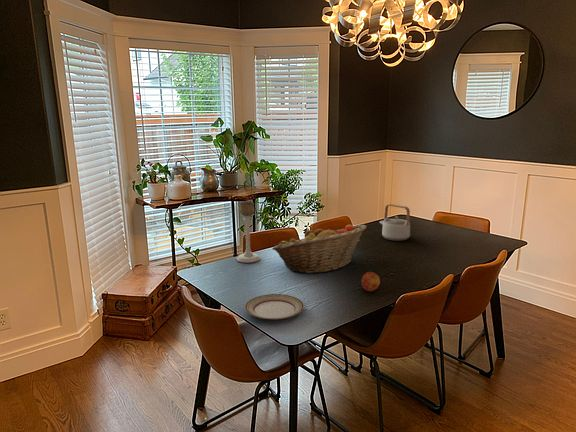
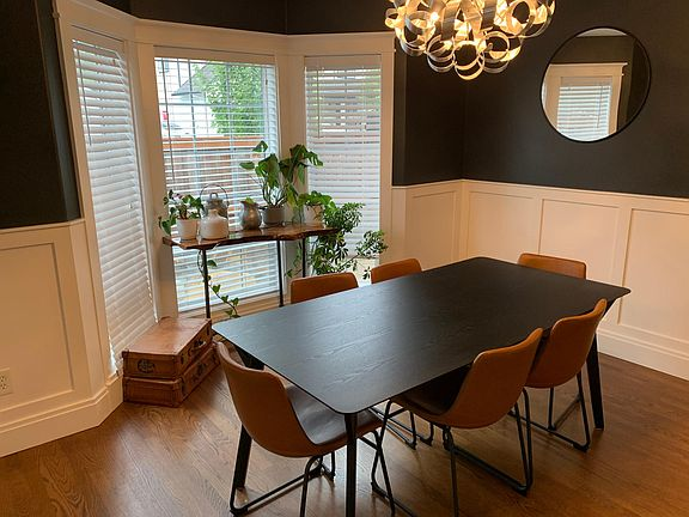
- apple (370, 282)
- plate (274, 308)
- teapot (394, 221)
- candle holder (247, 231)
- fruit basket (320, 244)
